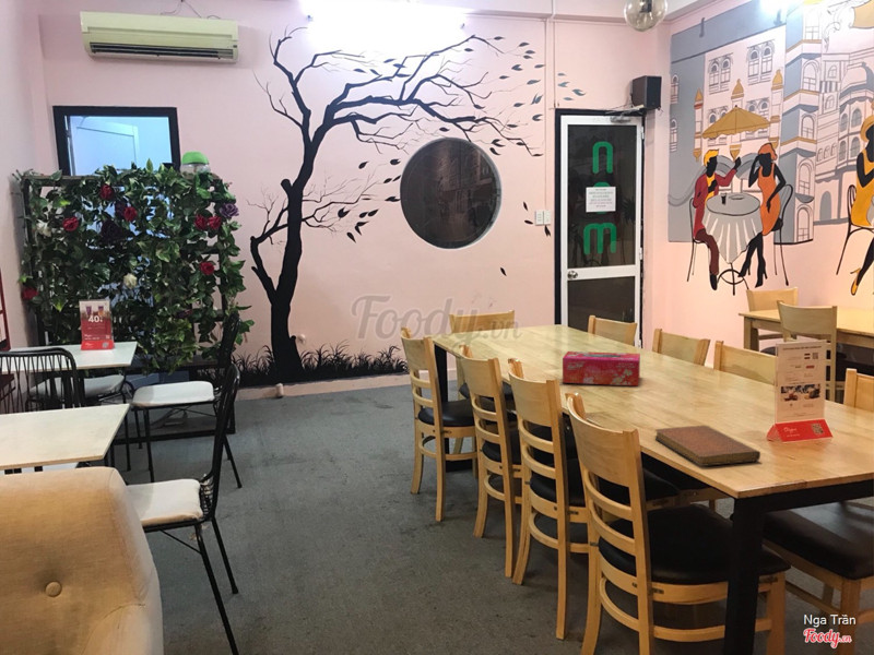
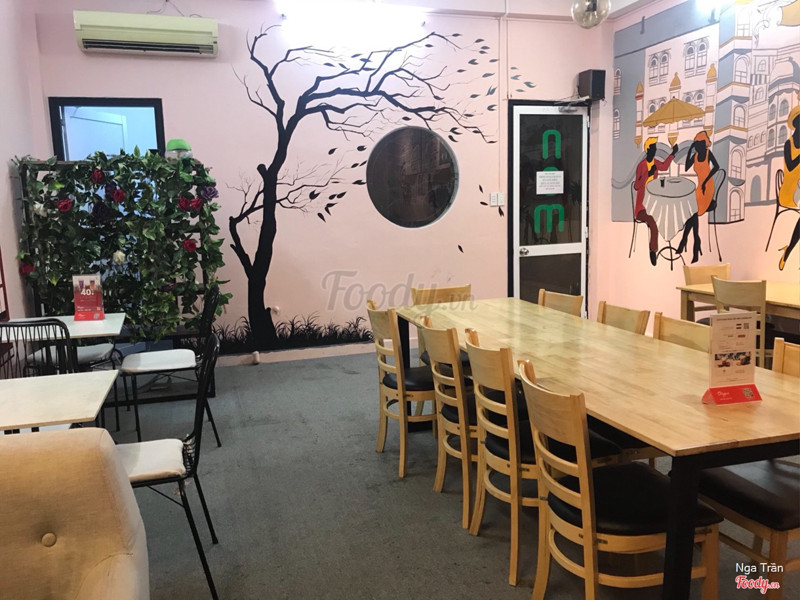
- notebook (704, 443)
- tissue box (601, 368)
